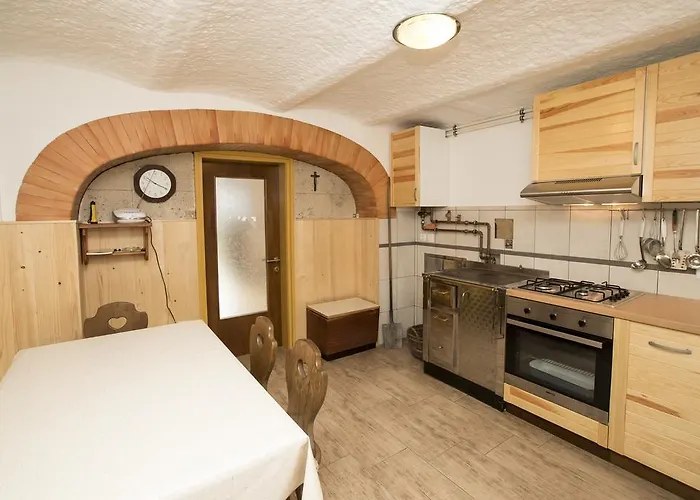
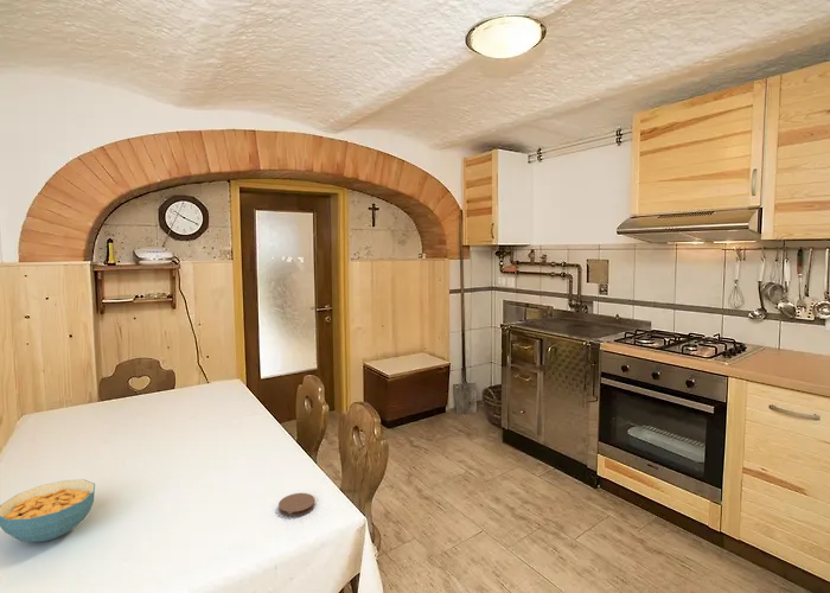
+ coaster (296, 504)
+ cereal bowl (50, 516)
